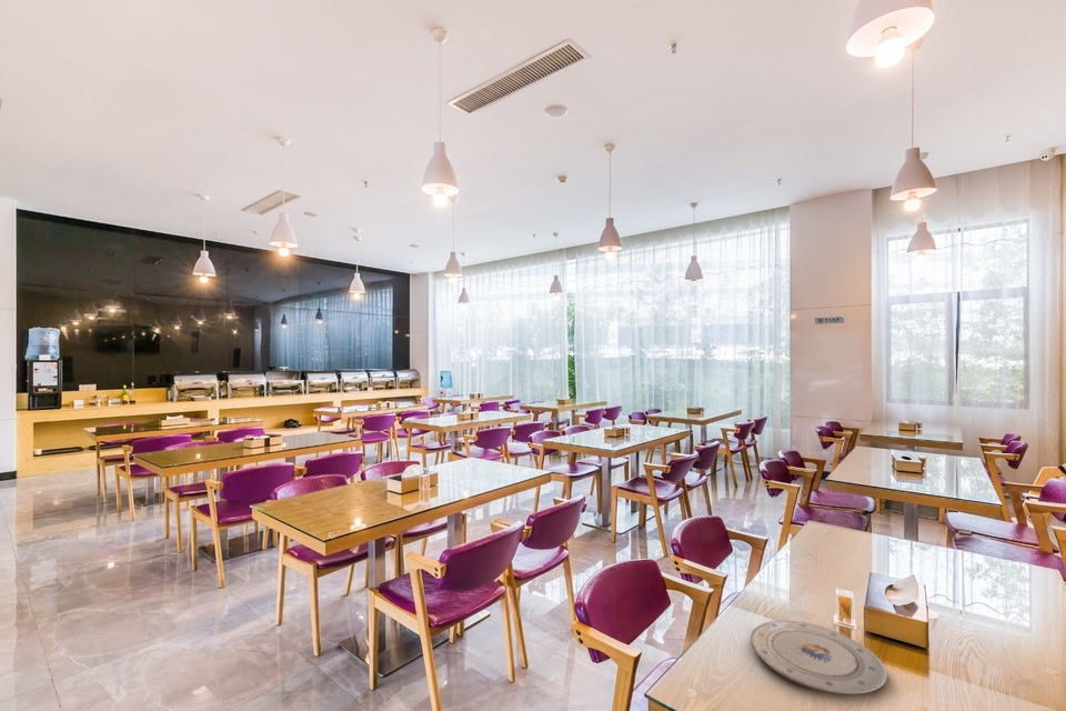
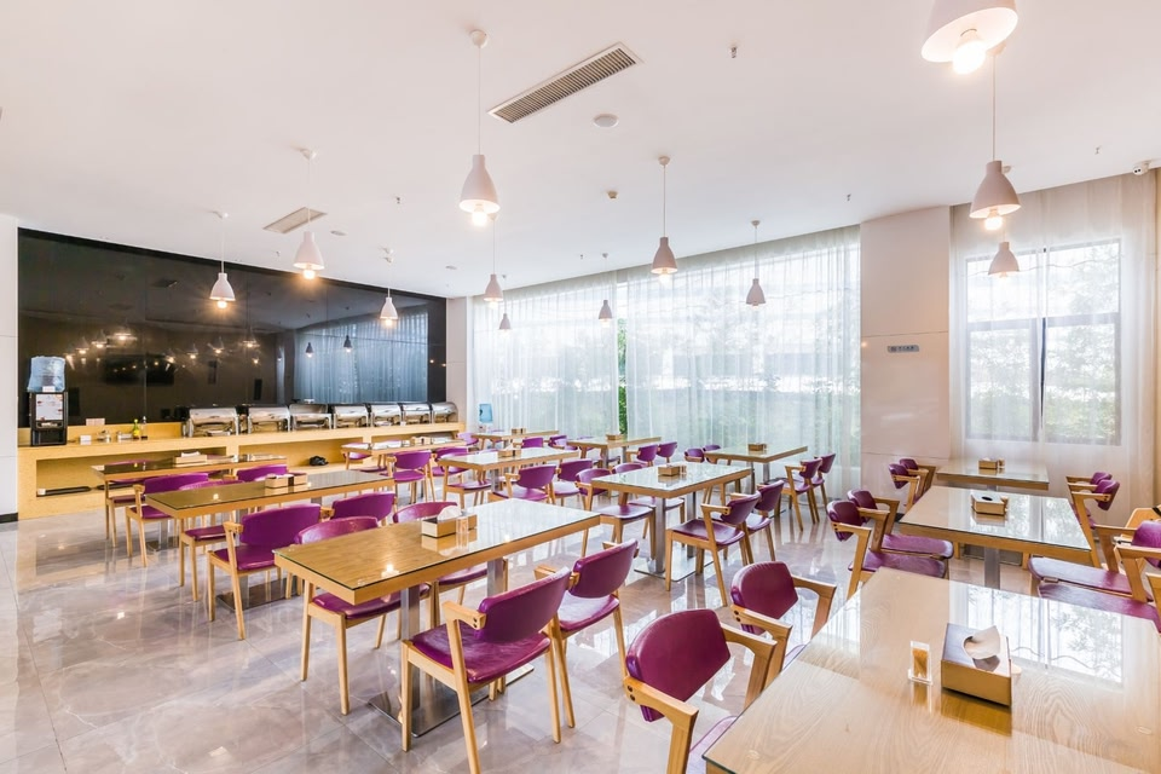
- plate (814, 655)
